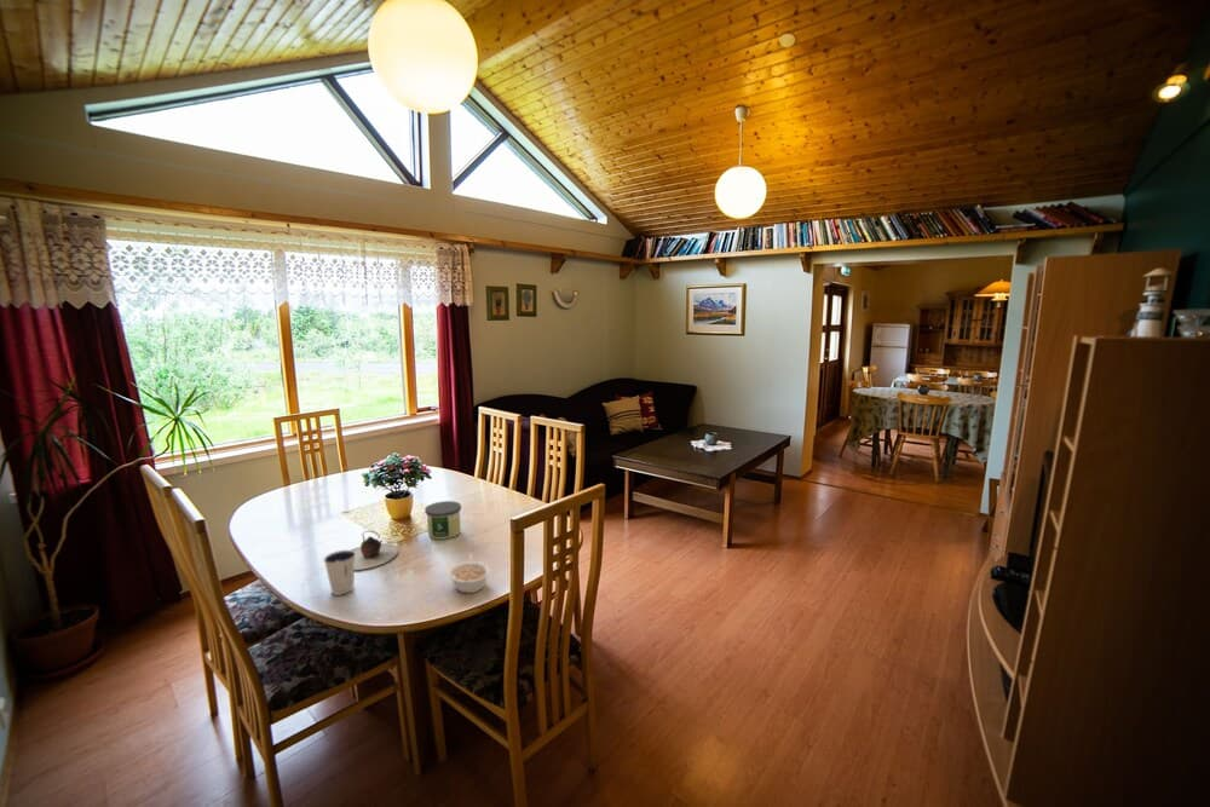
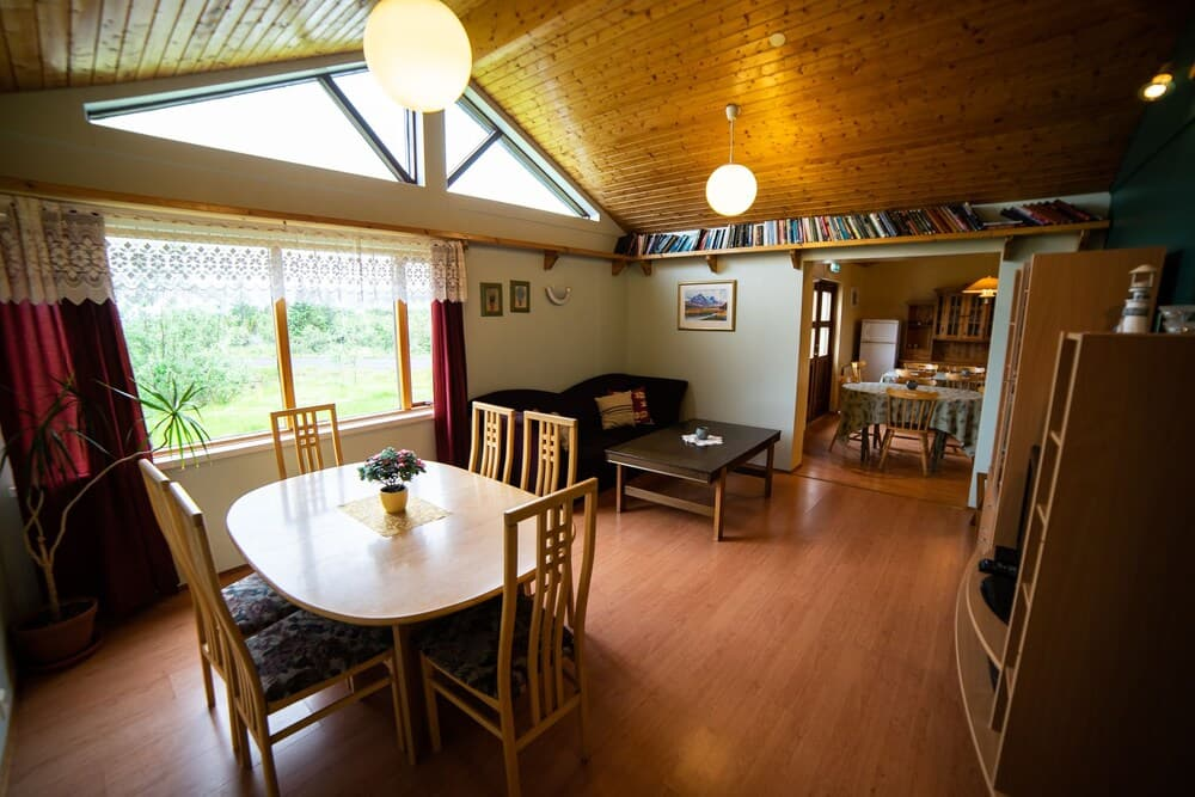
- teapot (367, 543)
- legume (468, 576)
- candle (443, 520)
- dixie cup (341, 572)
